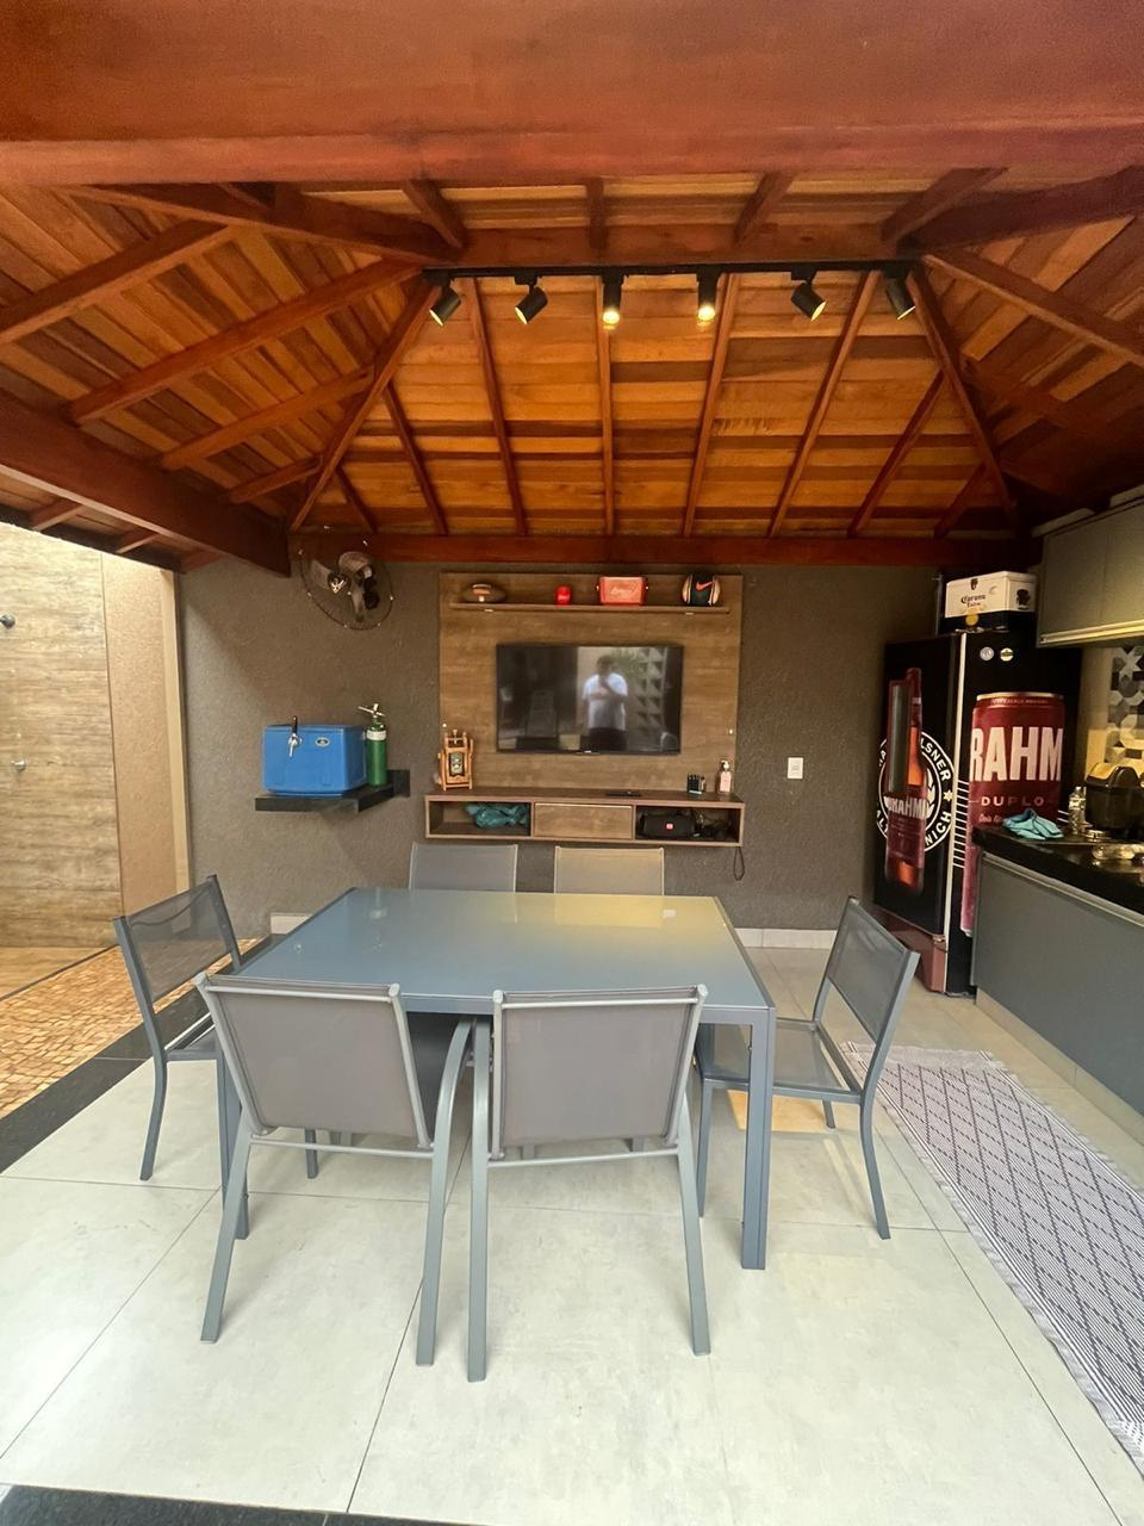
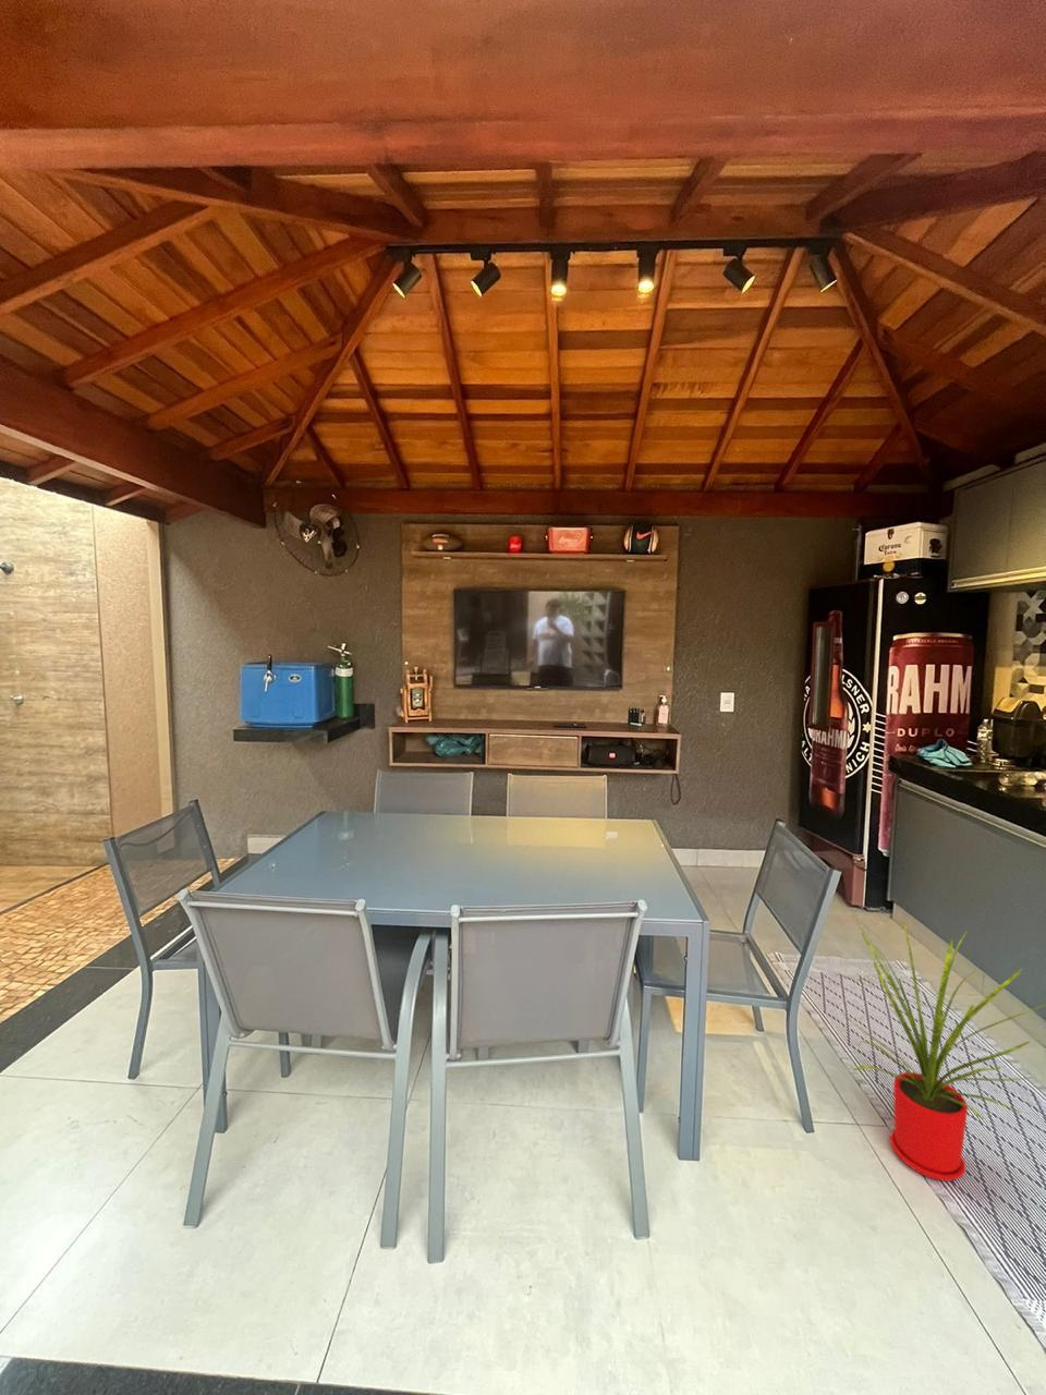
+ house plant (935, 1052)
